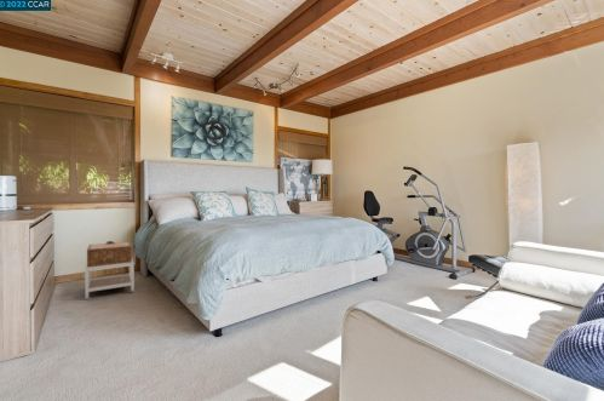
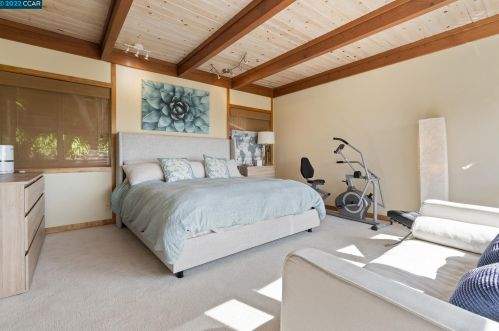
- nightstand (110, 265)
